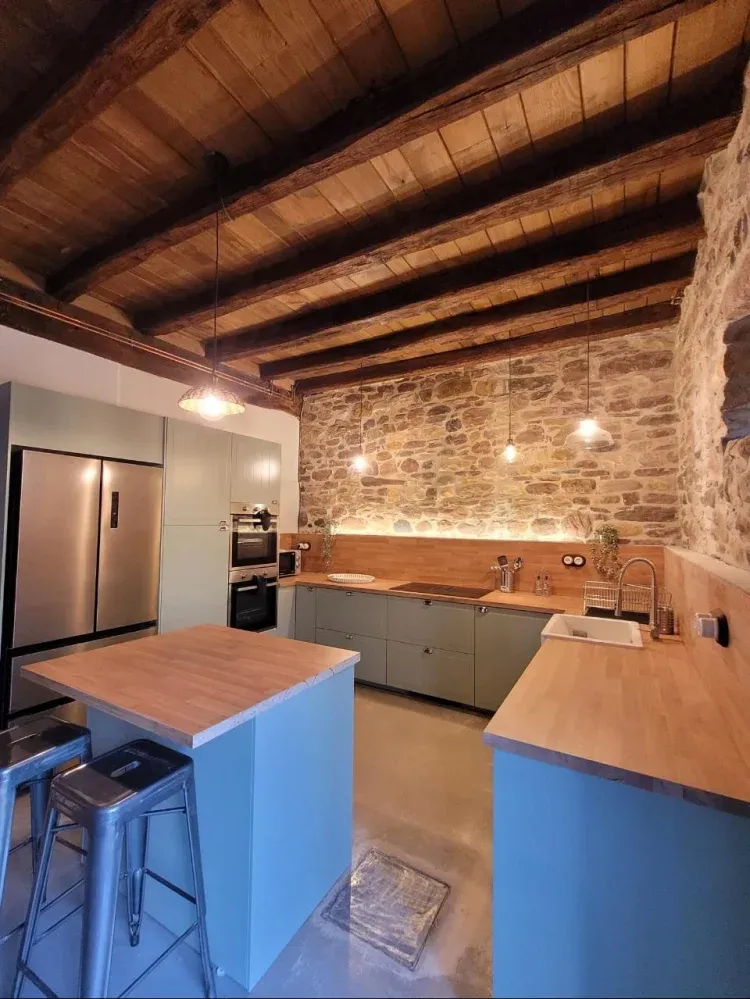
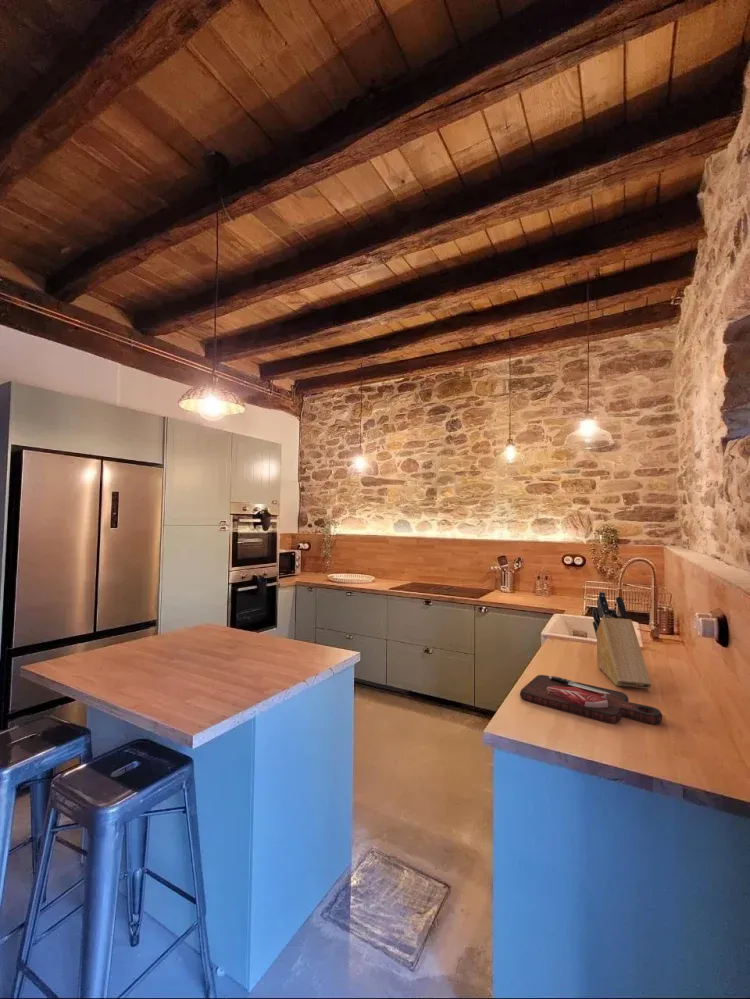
+ cutting board (589, 695)
+ knife block (617, 634)
